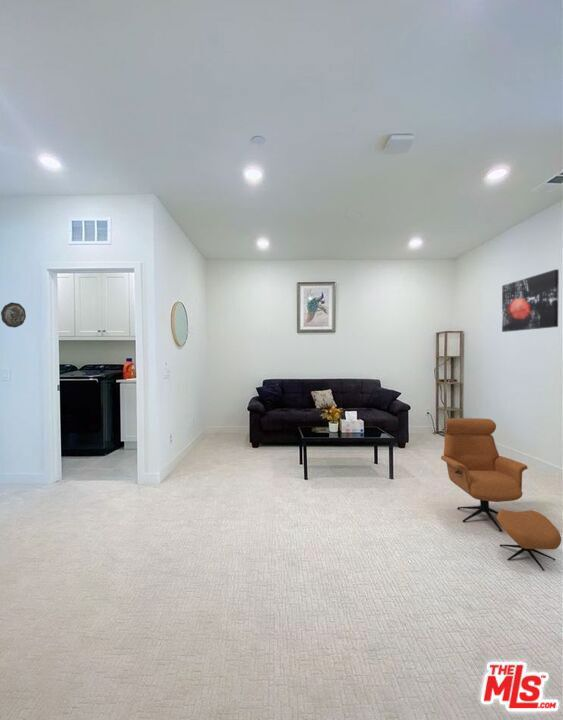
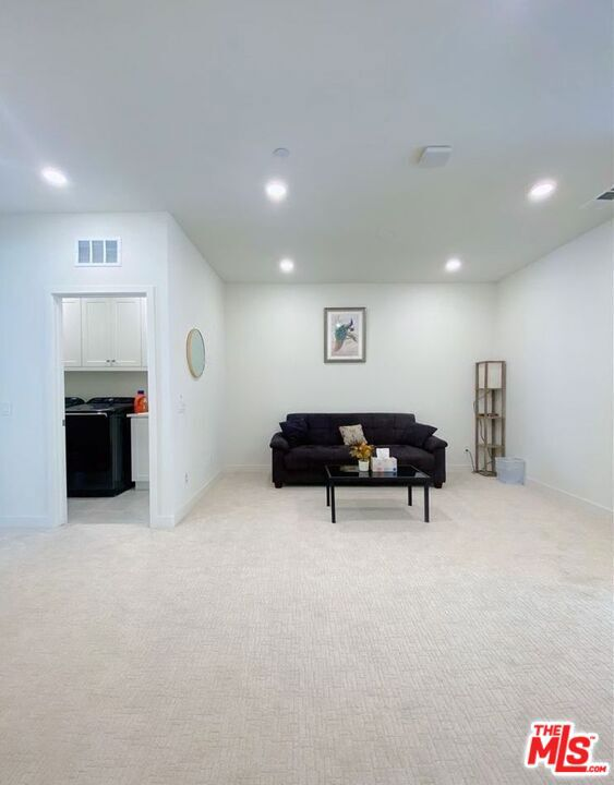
- armchair (496, 479)
- wall art (527, 304)
- decorative plate (14, 315)
